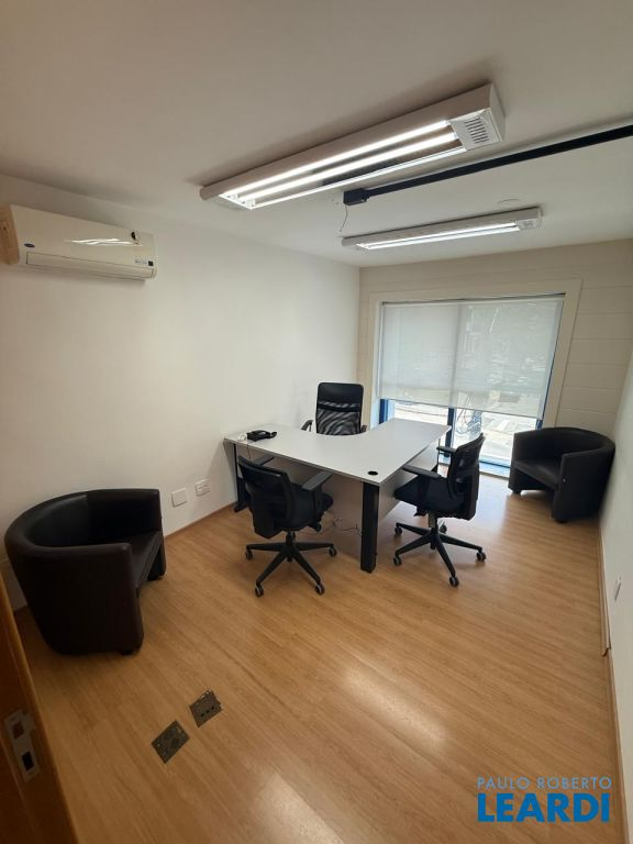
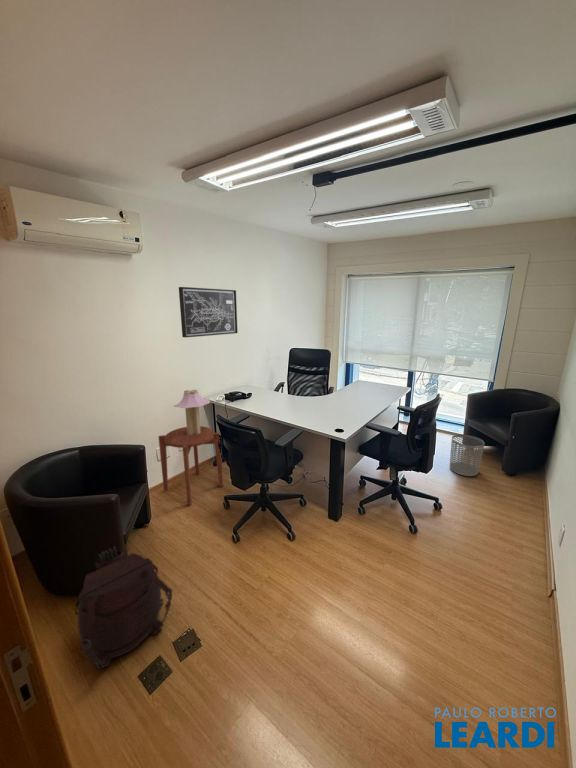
+ waste bin (465, 455)
+ side table (188, 461)
+ table lamp (196, 412)
+ wall art (210, 312)
+ backpack (121, 602)
